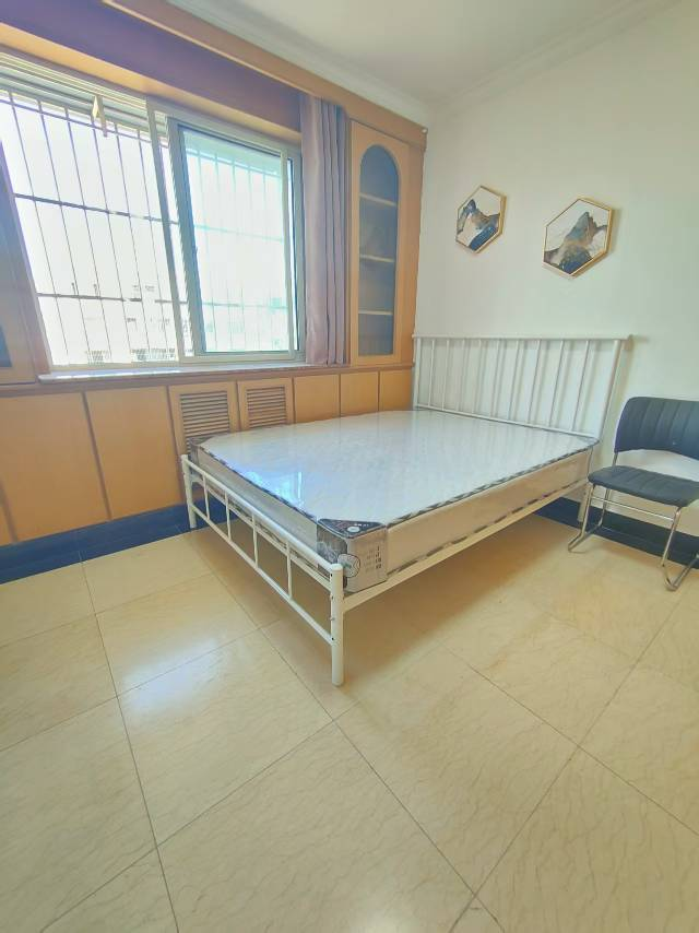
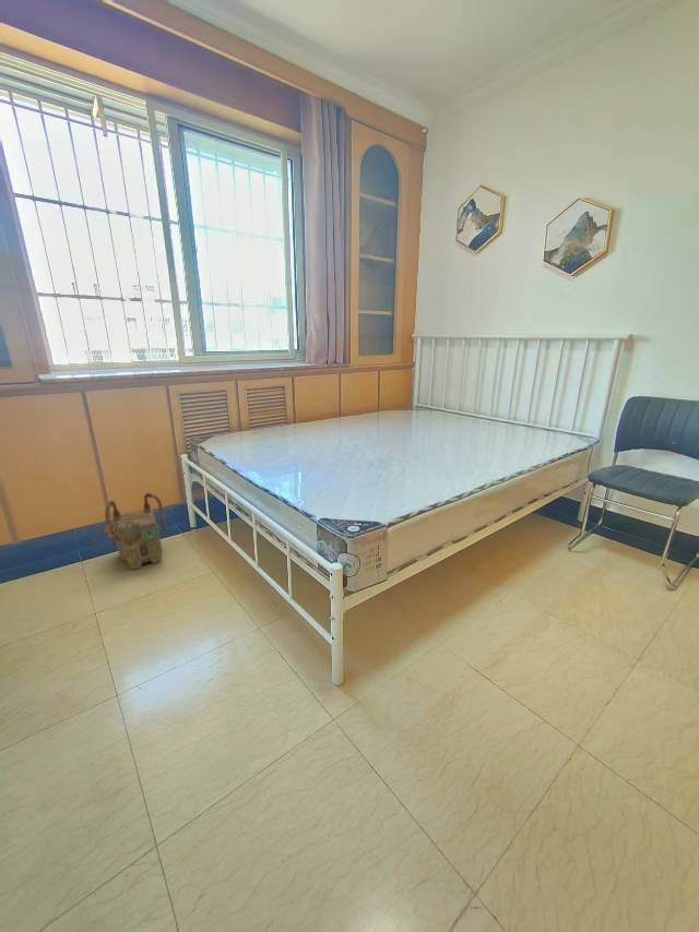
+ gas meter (131, 528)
